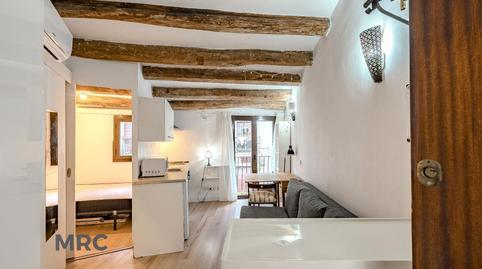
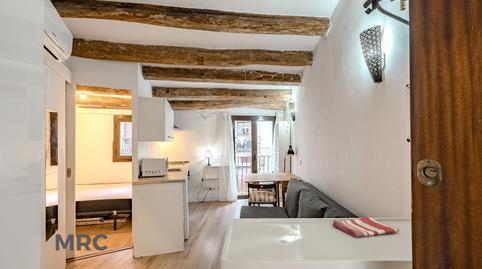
+ dish towel (364, 226)
